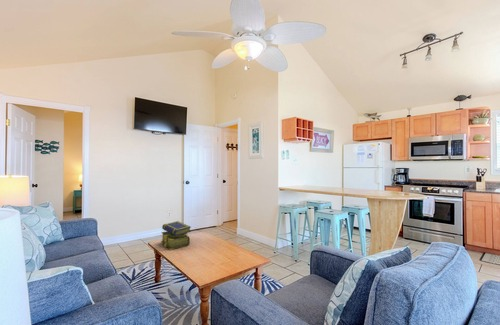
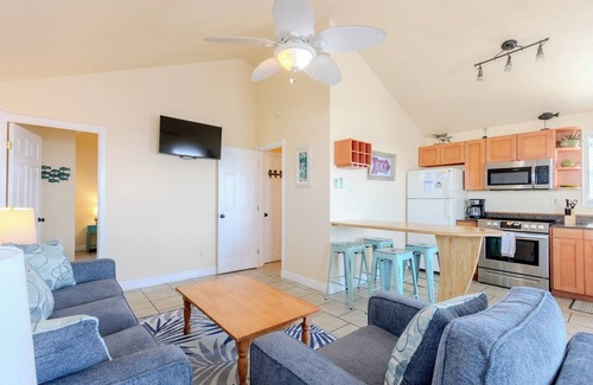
- stack of books (176, 234)
